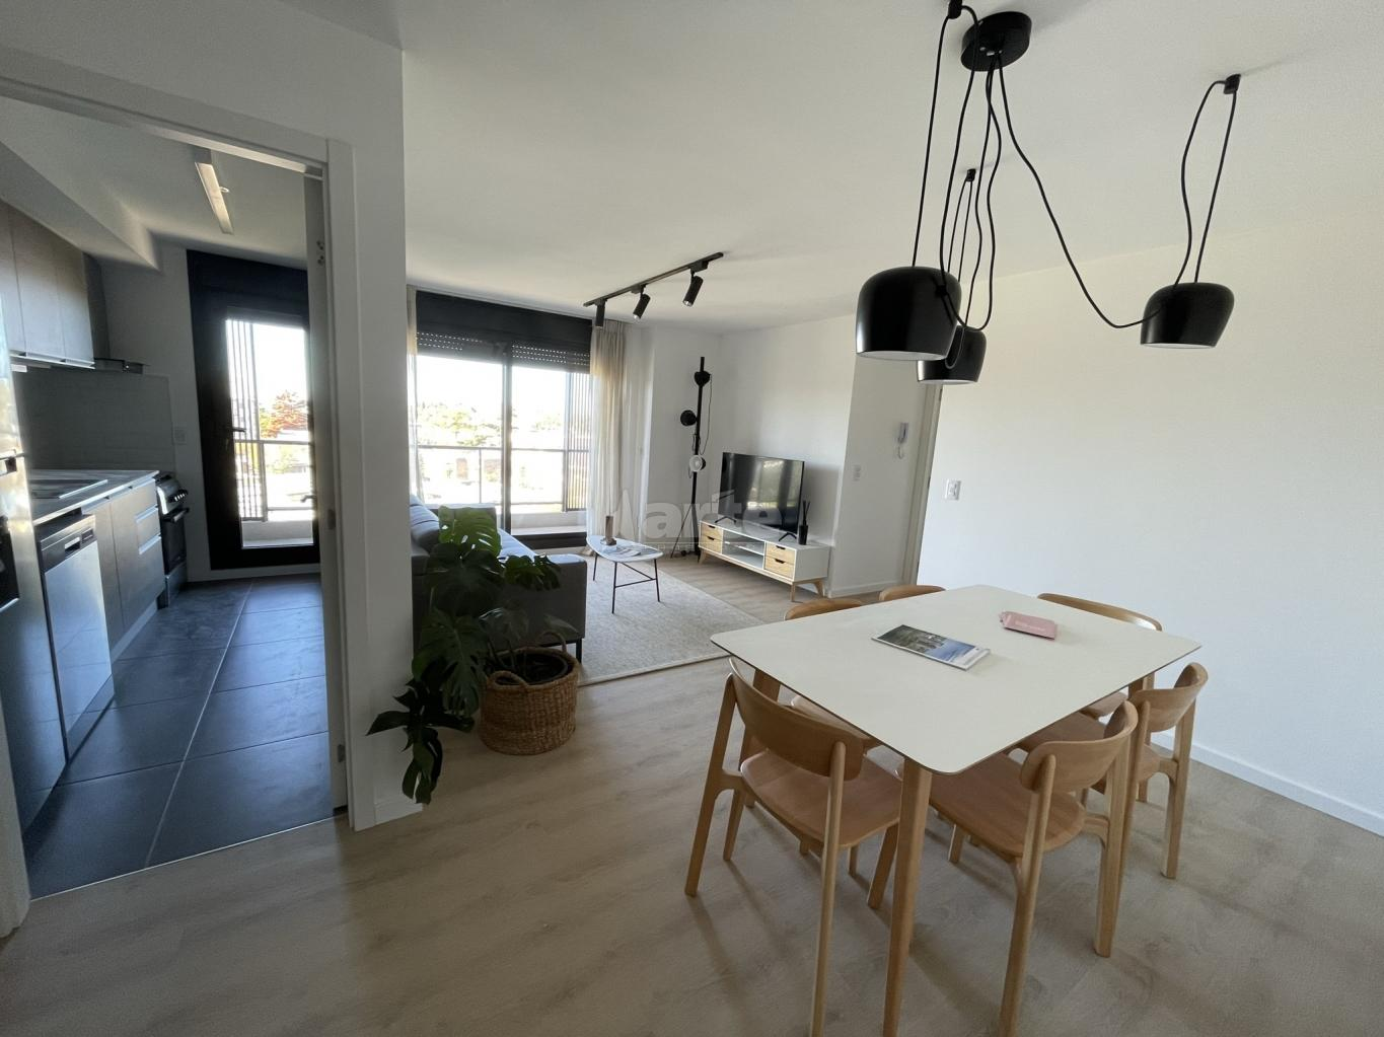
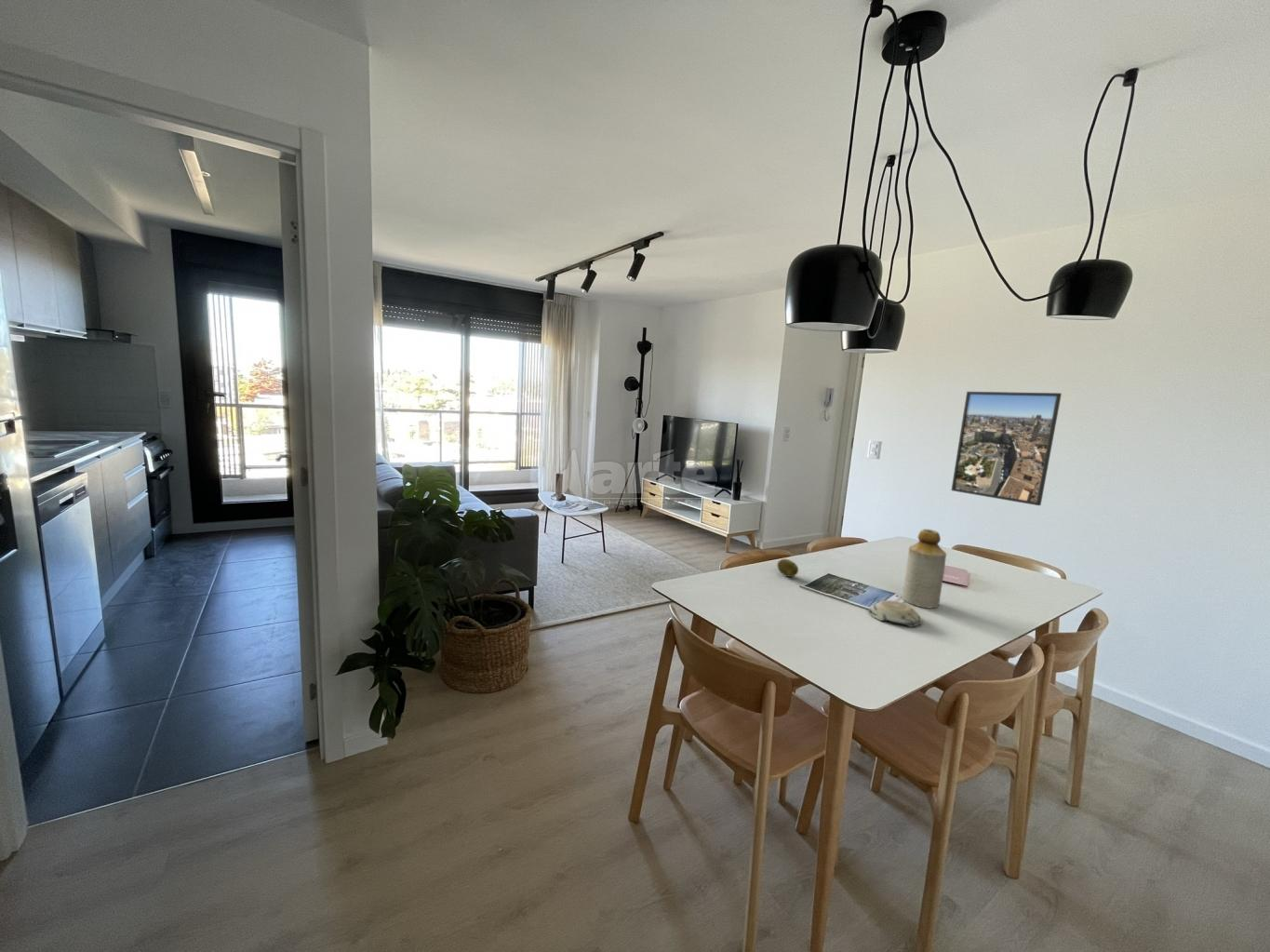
+ decorative bowl (895, 610)
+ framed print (1001, 446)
+ fruit (787, 568)
+ bottle (925, 566)
